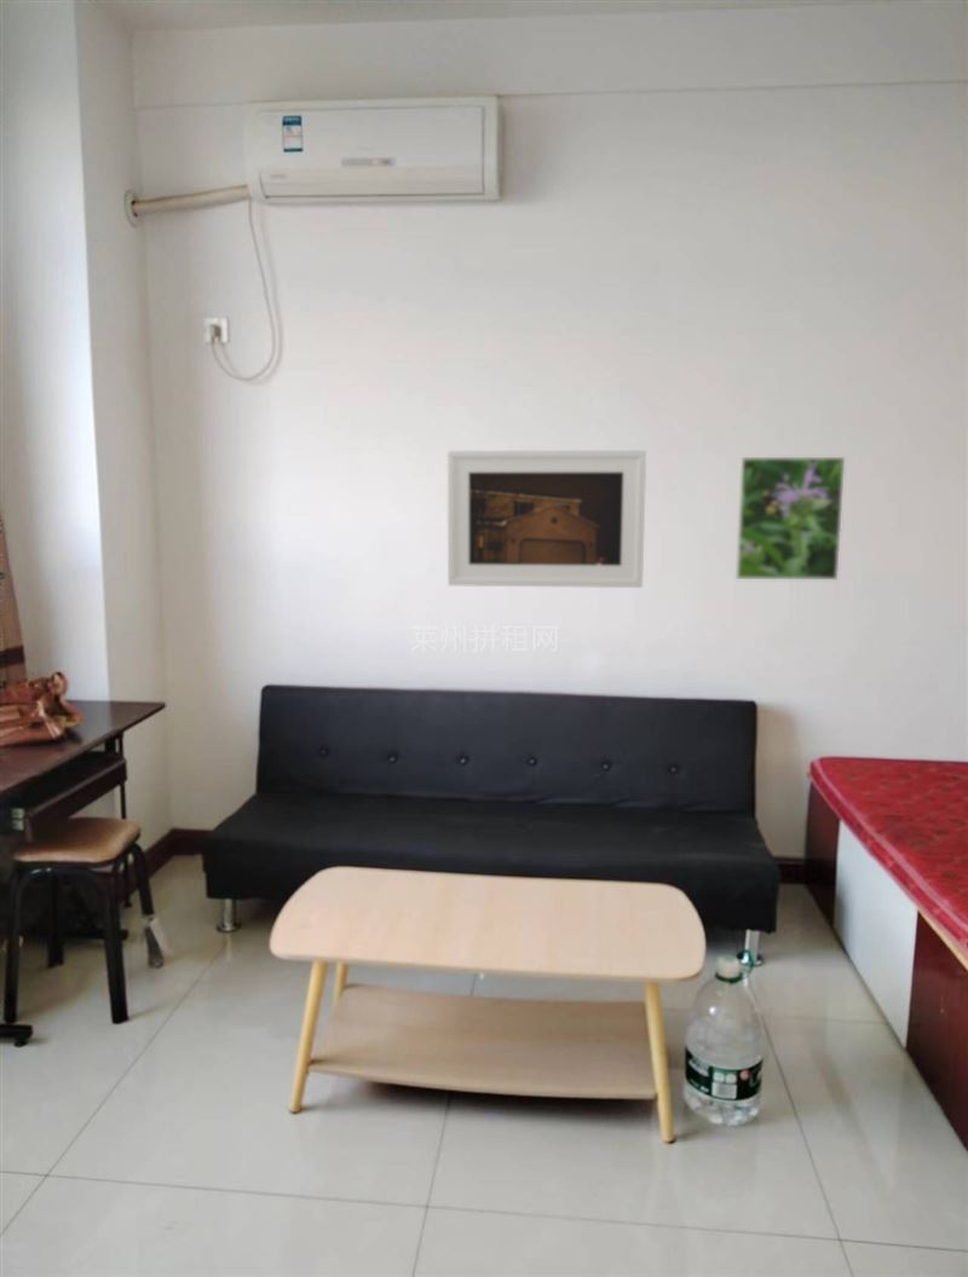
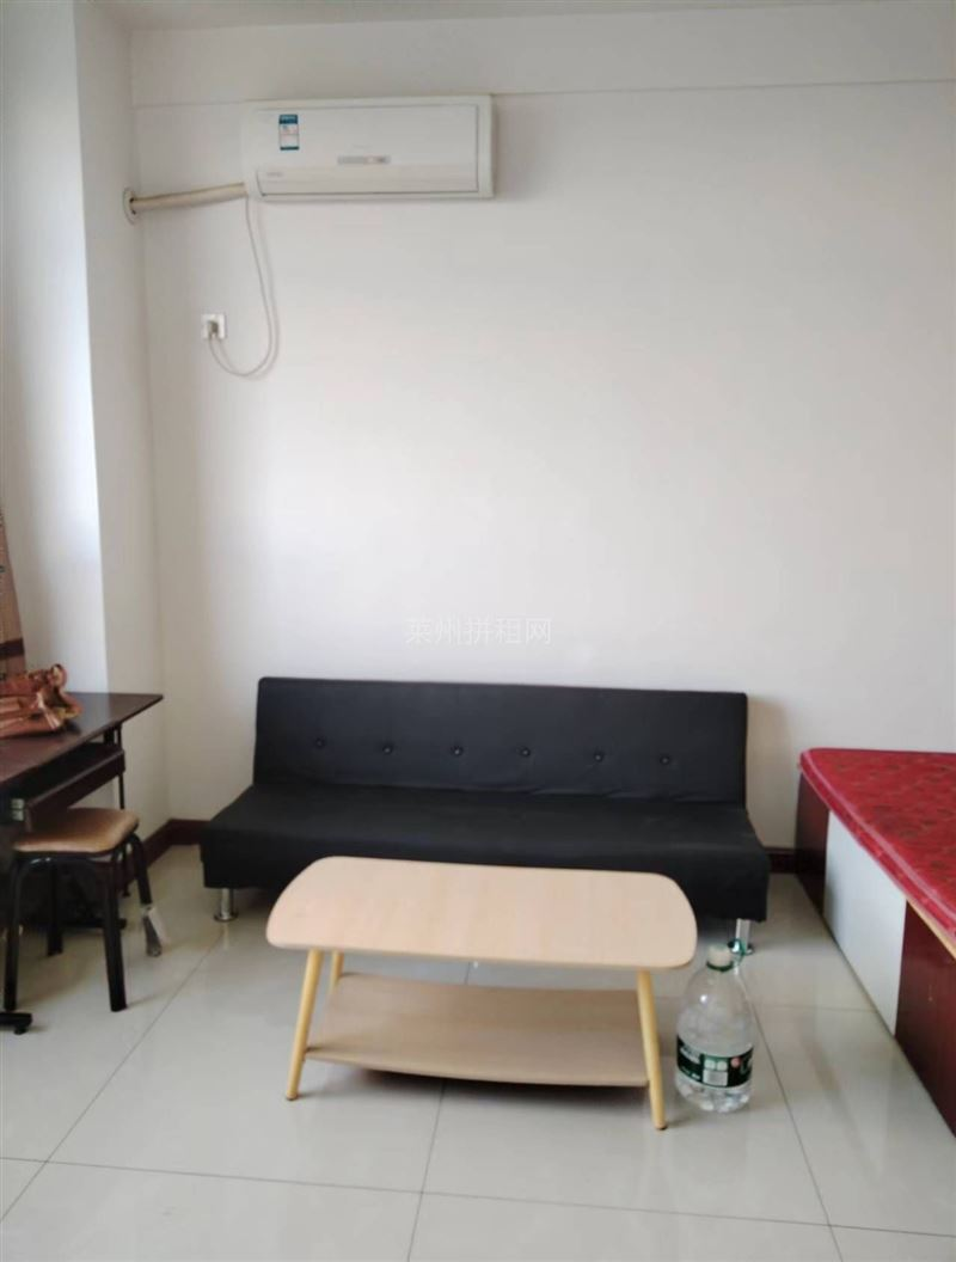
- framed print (788, 519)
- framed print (544, 519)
